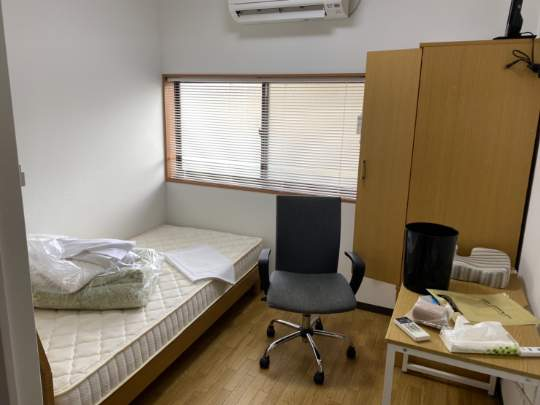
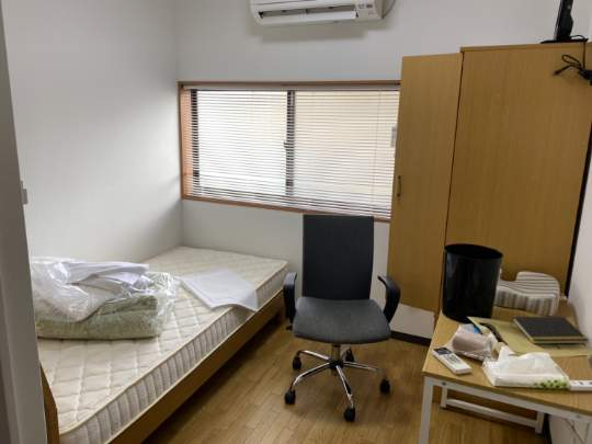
+ notepad (549, 329)
